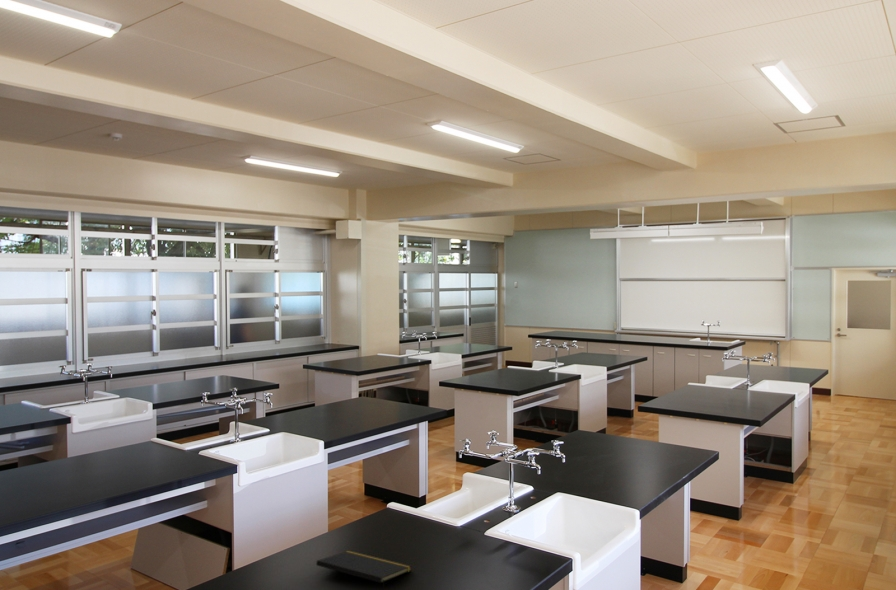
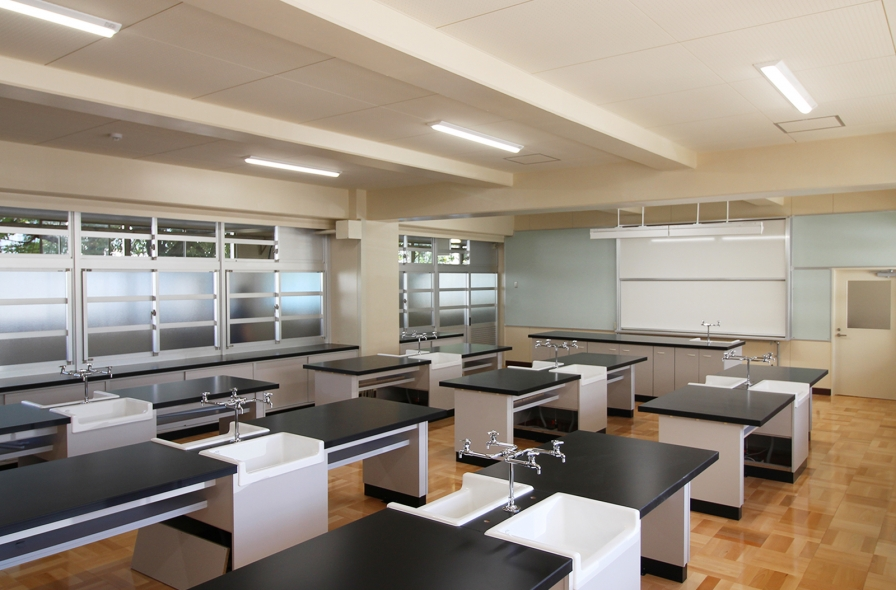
- notepad (364, 565)
